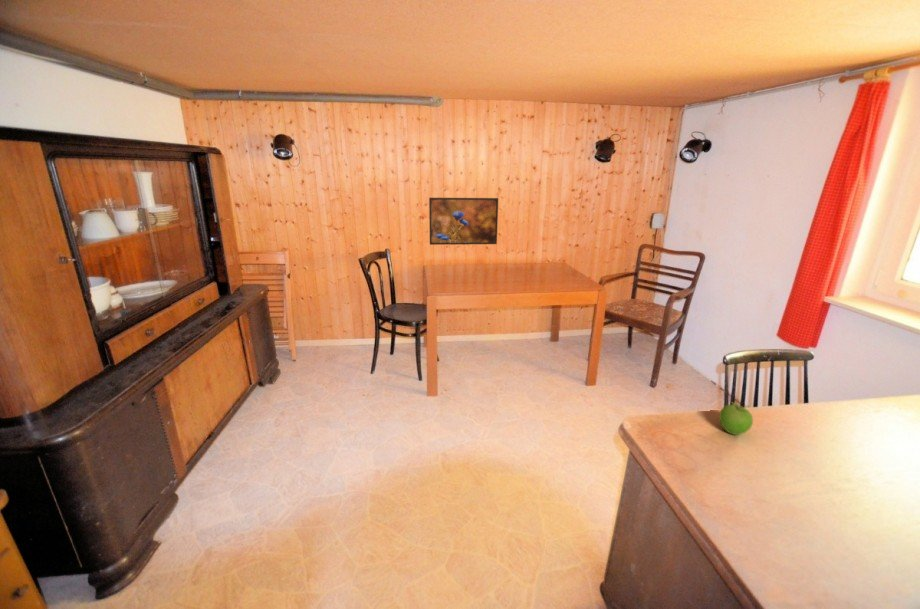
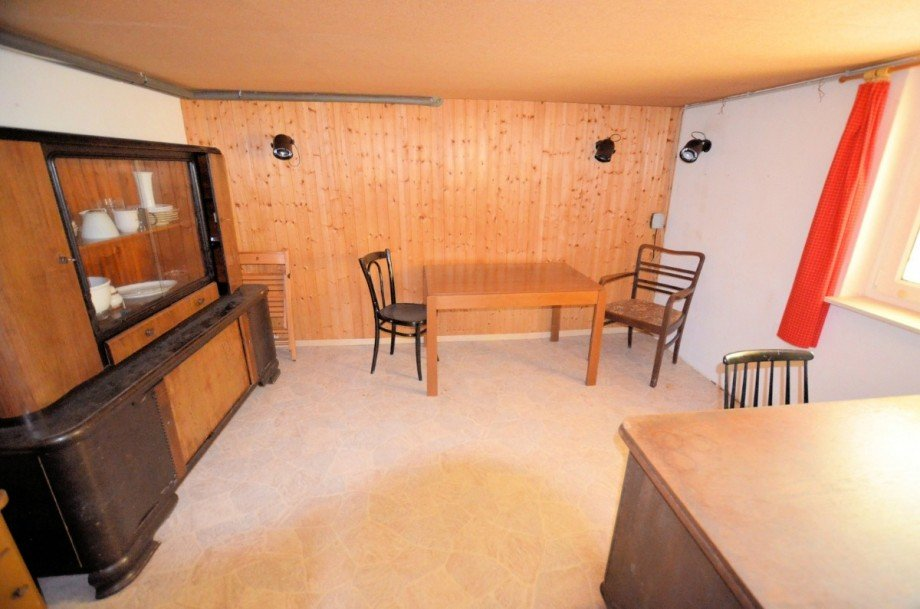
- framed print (463, 221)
- fruit (735, 418)
